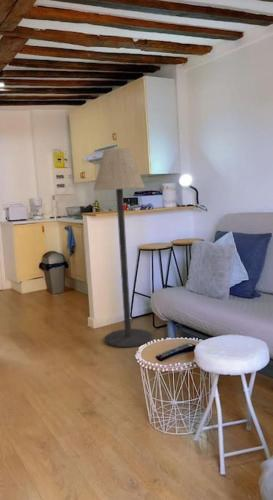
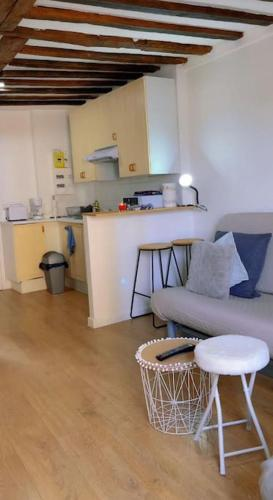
- floor lamp (122, 247)
